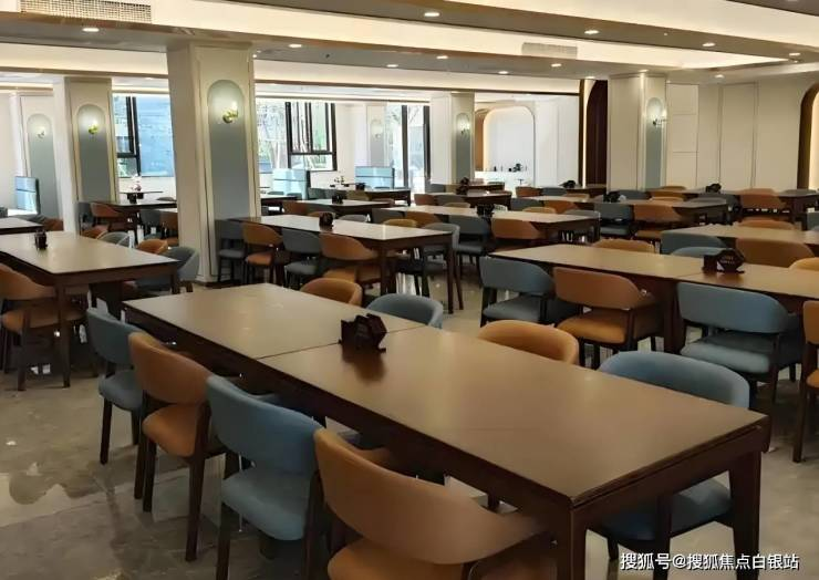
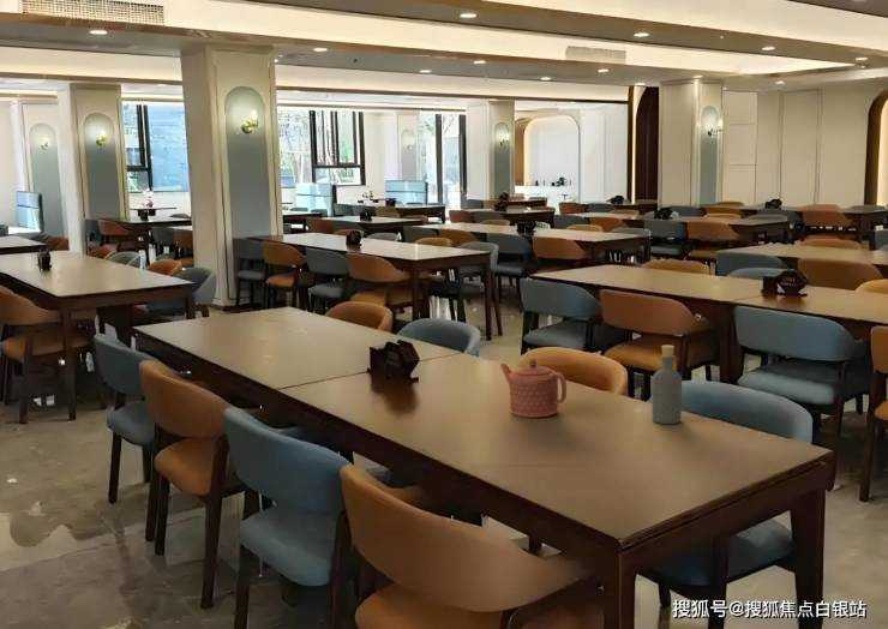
+ teapot (533, 384)
+ bottle (666, 383)
